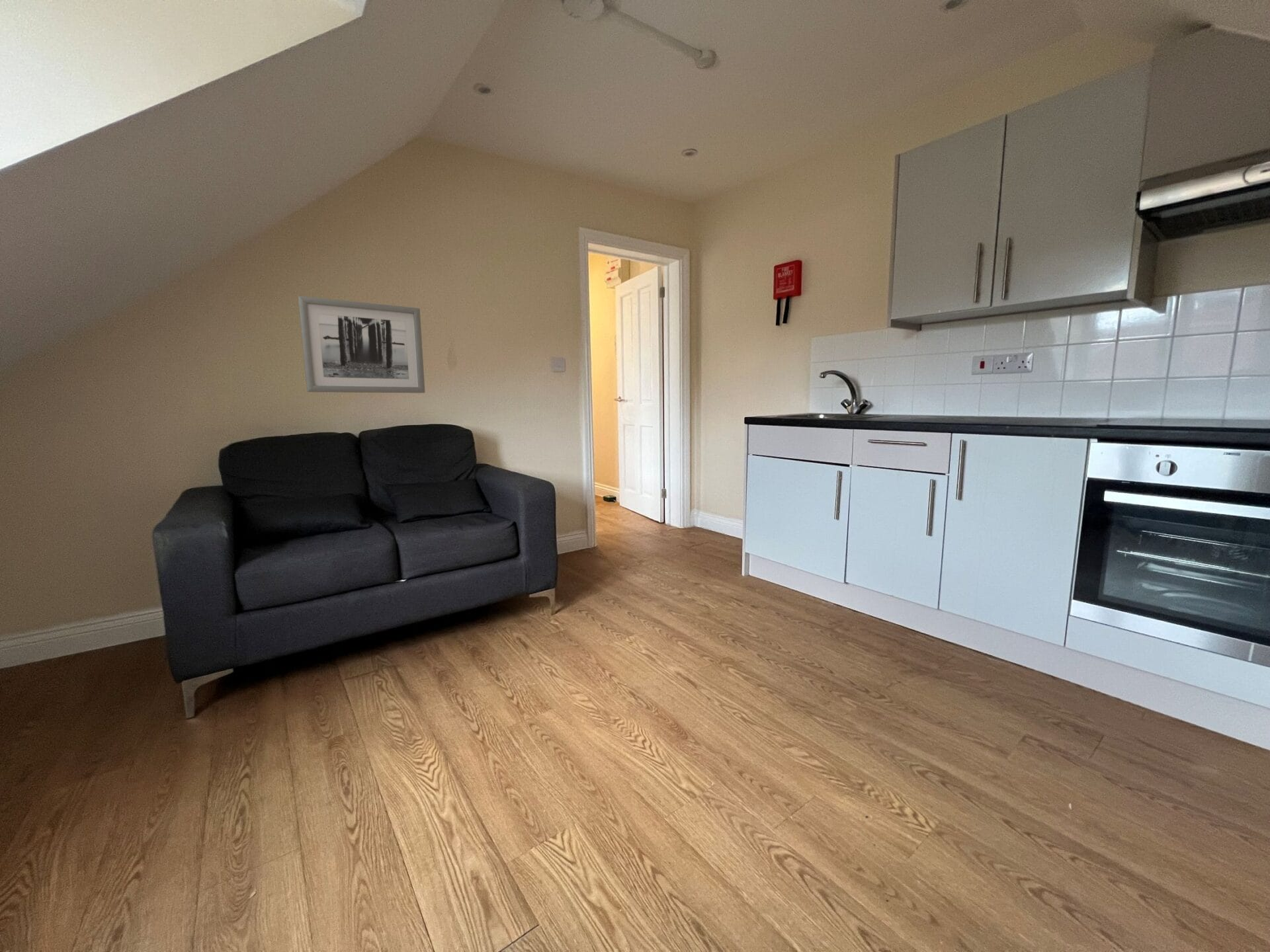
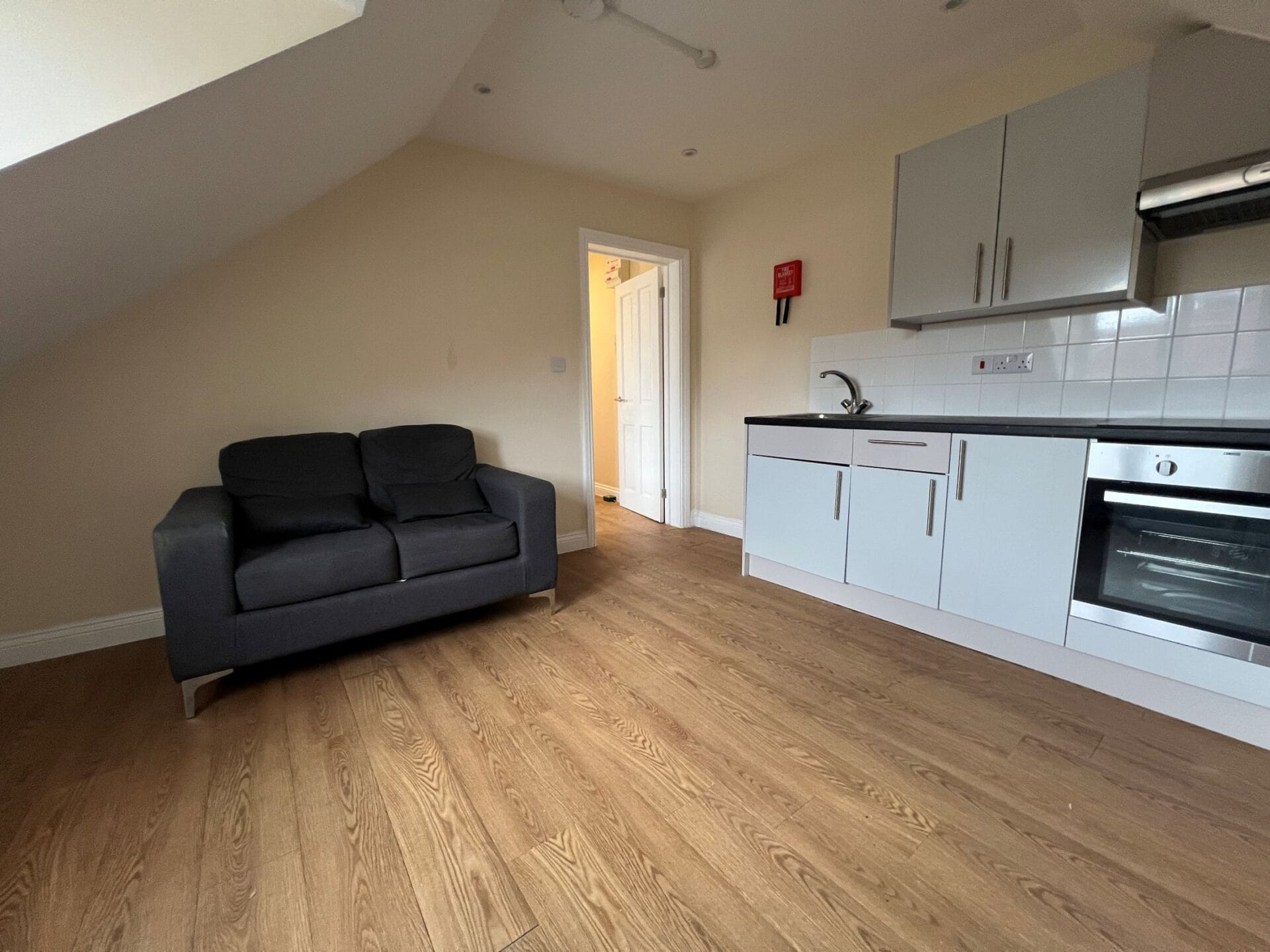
- wall art (366, 348)
